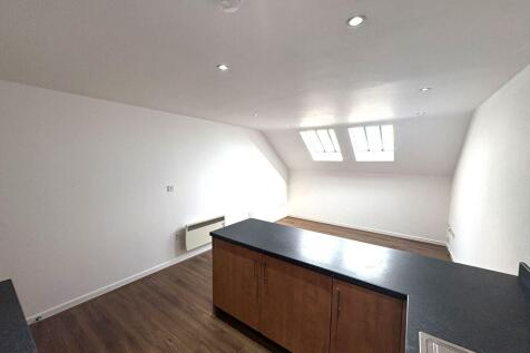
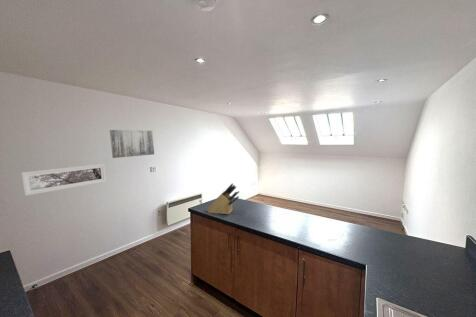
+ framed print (69, 177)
+ knife block (222, 198)
+ wall art (134, 143)
